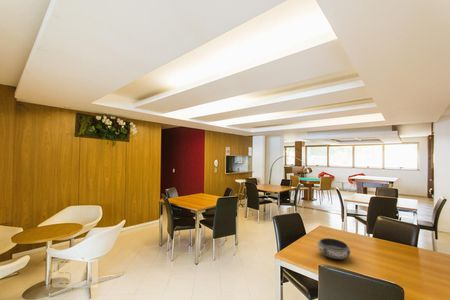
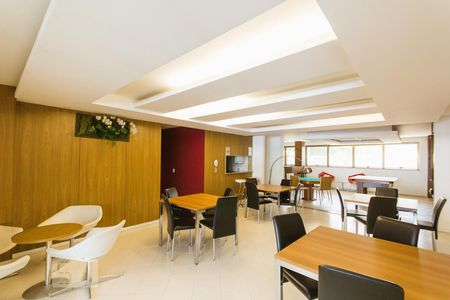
- bowl (333, 249)
